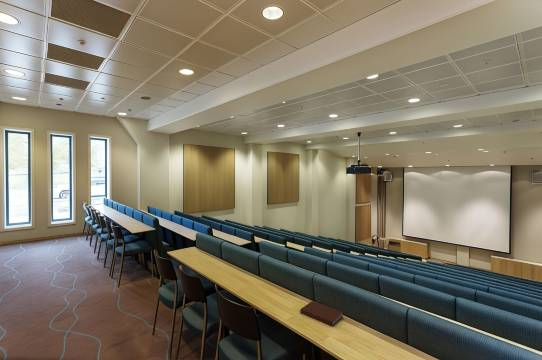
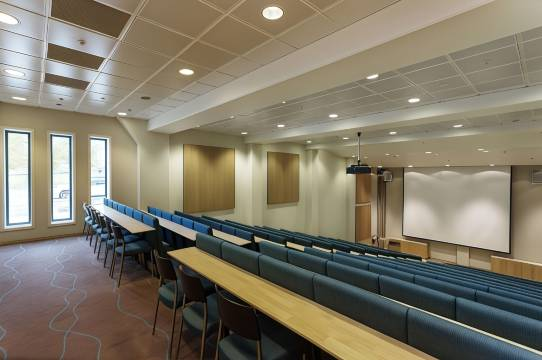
- book (321, 312)
